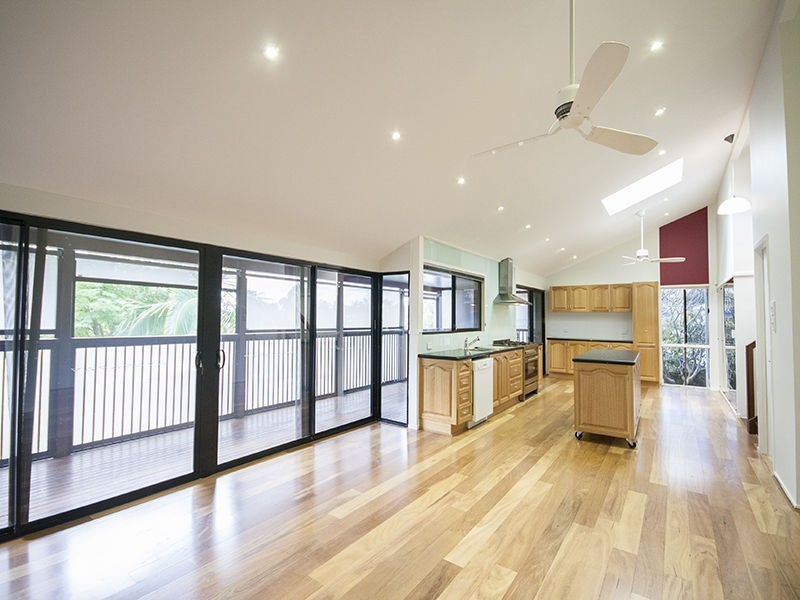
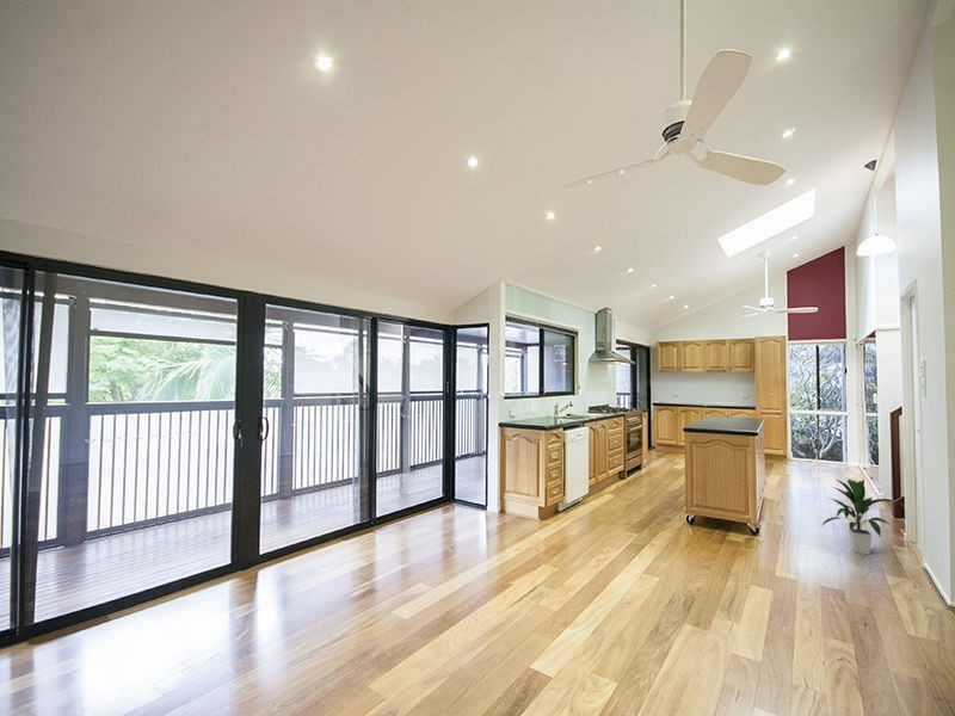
+ indoor plant (855, 513)
